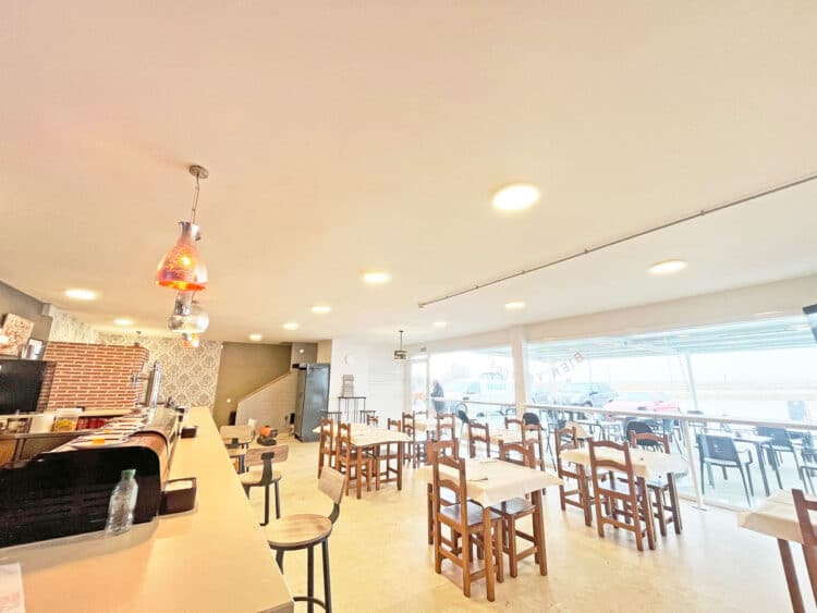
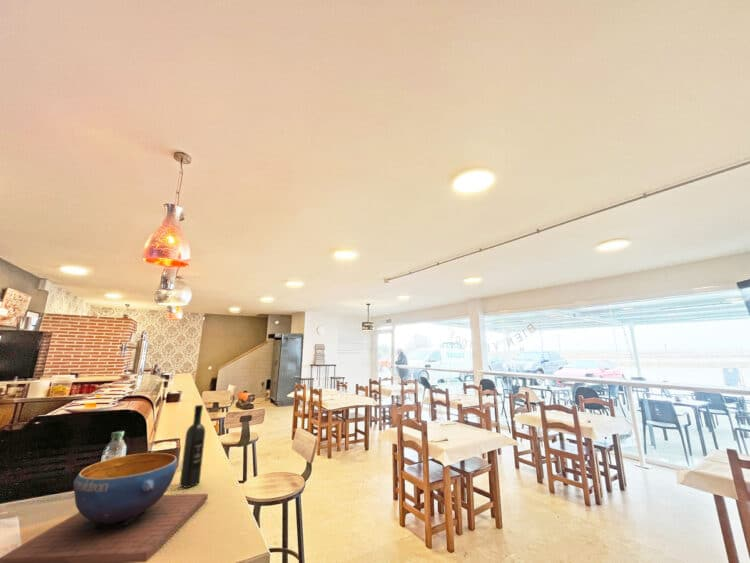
+ decorative bowl (126, 495)
+ wine bottle (194, 444)
